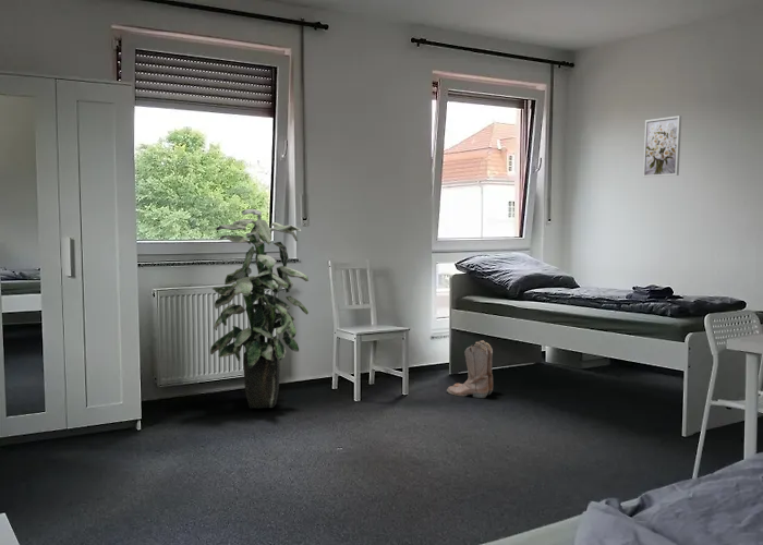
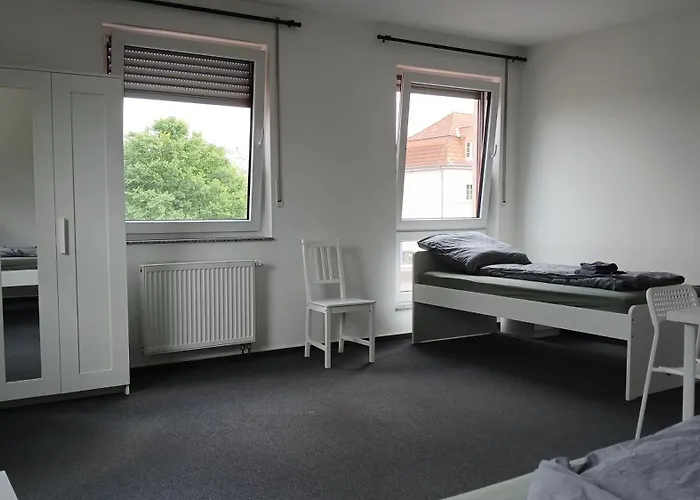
- boots (470, 366)
- indoor plant (256, 308)
- wall art (662, 147)
